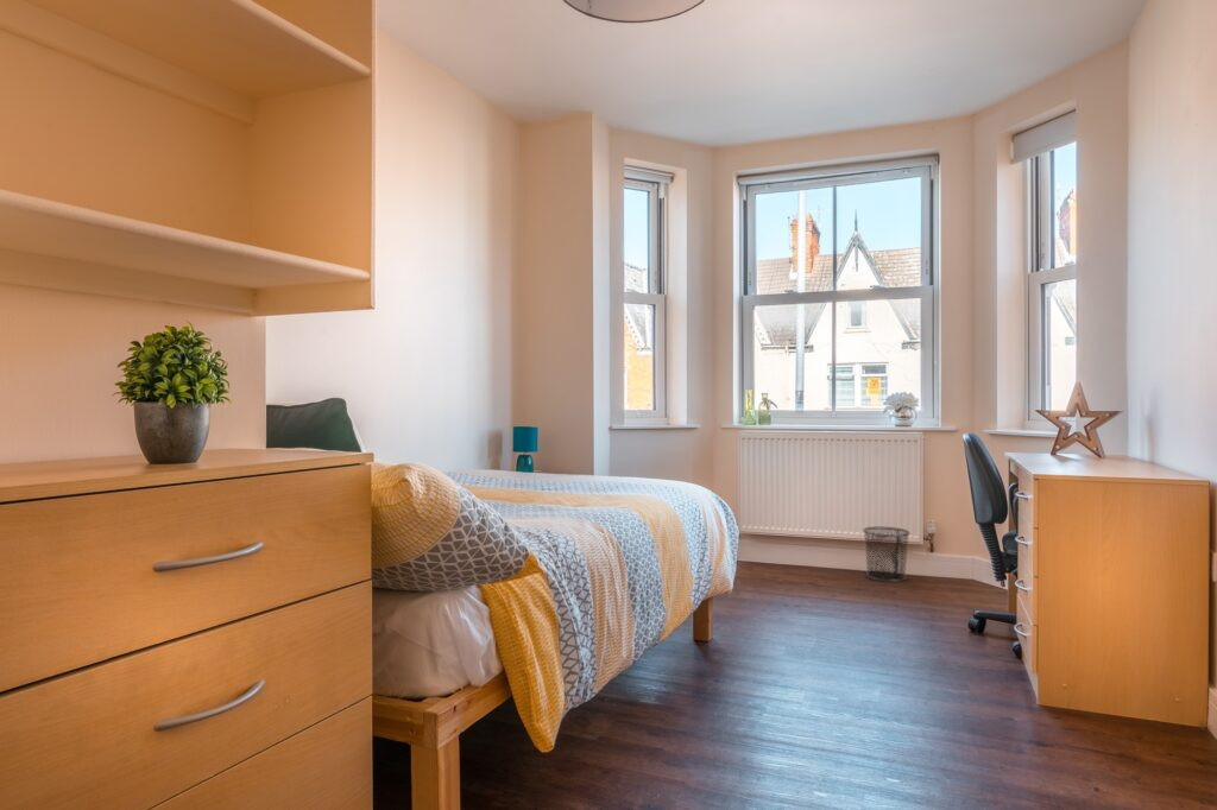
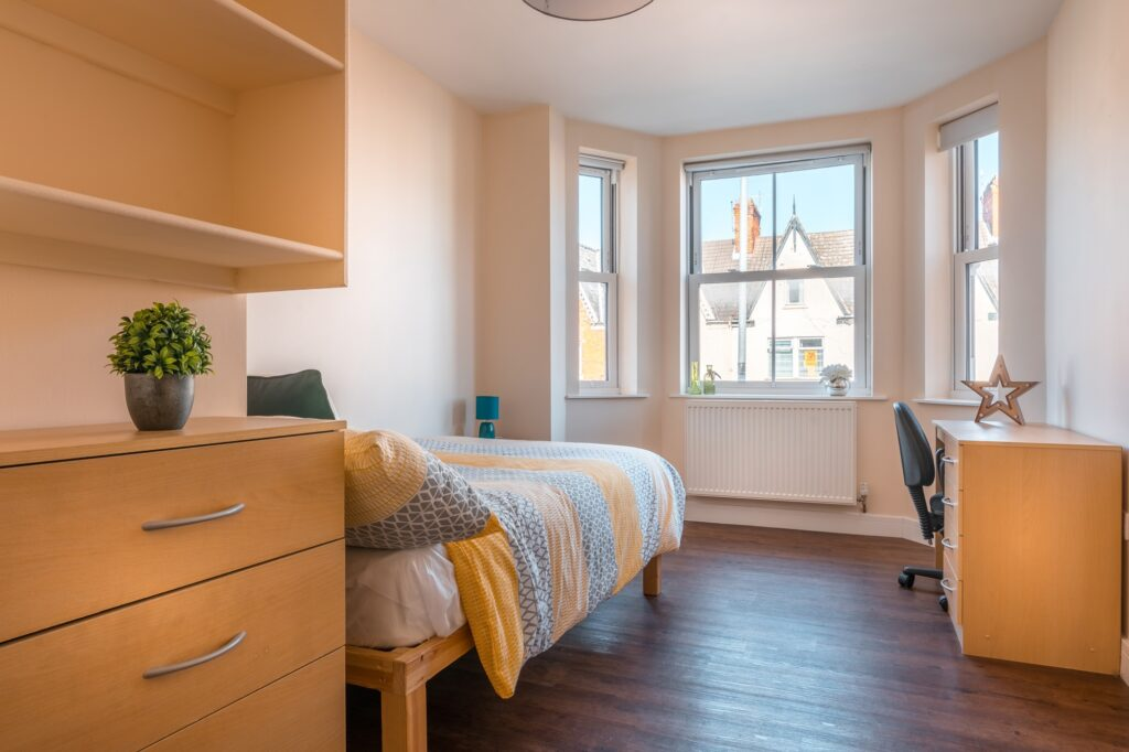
- waste bin (887, 553)
